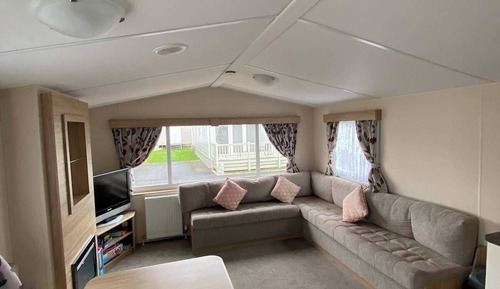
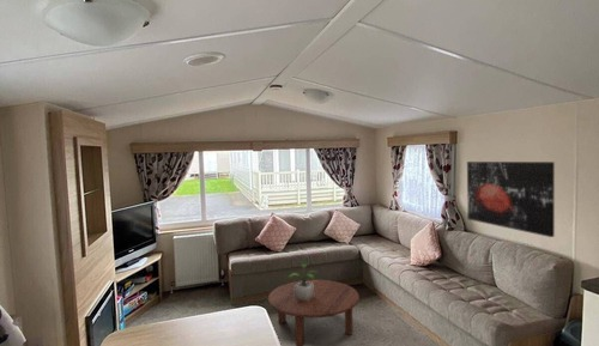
+ coffee table (314, 310)
+ wall art (504, 194)
+ potted plant (304, 281)
